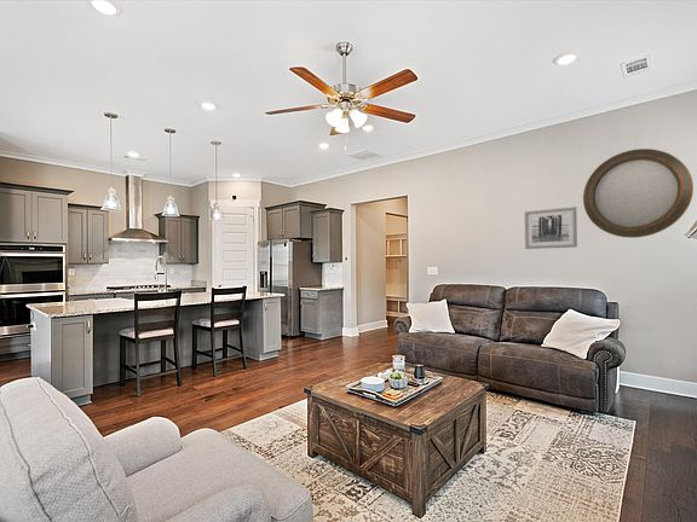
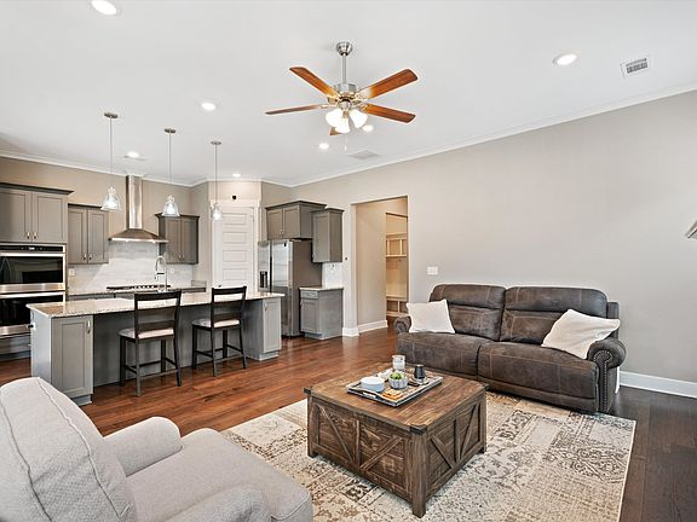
- home mirror (633, 193)
- wall art (549, 228)
